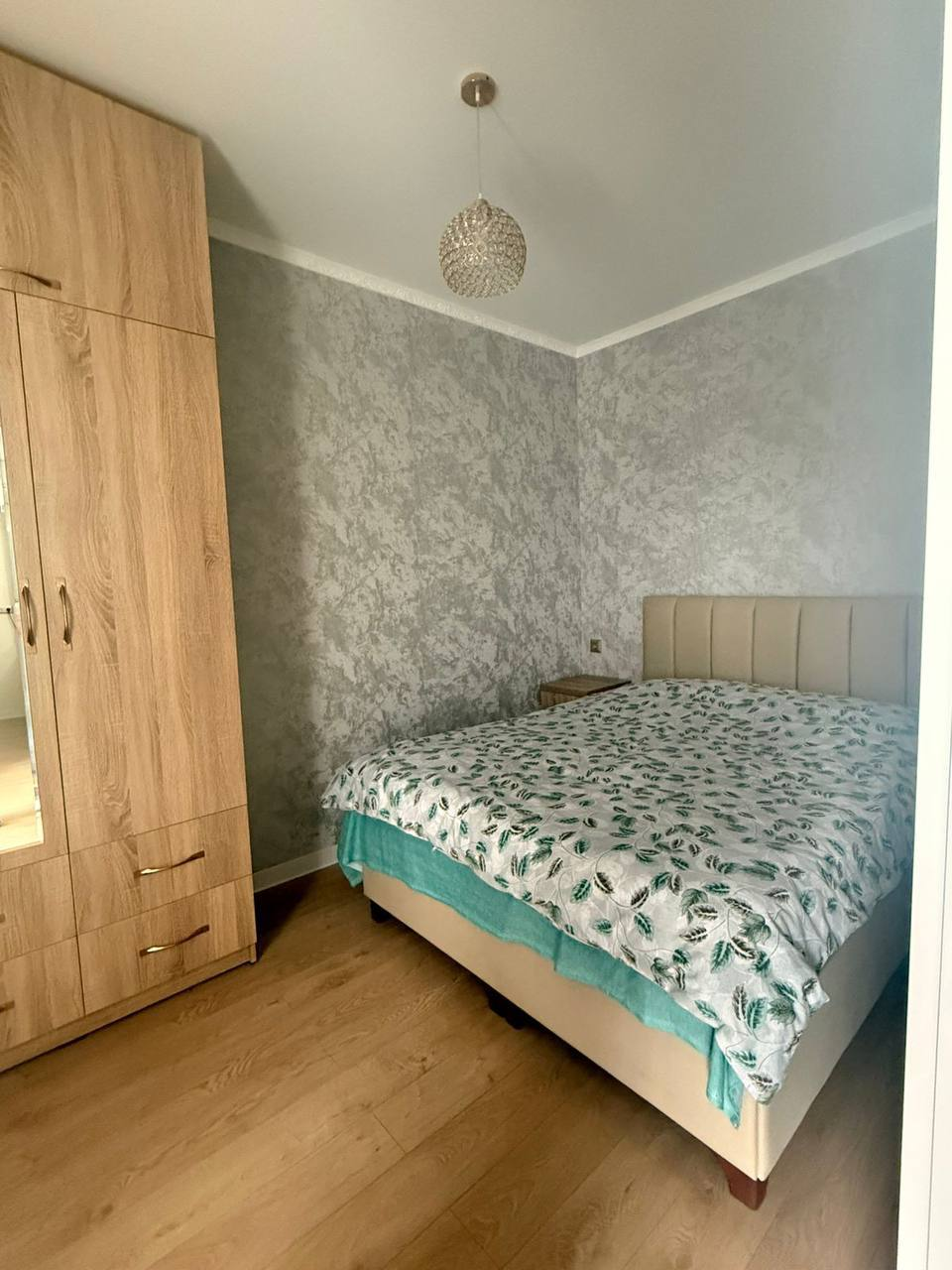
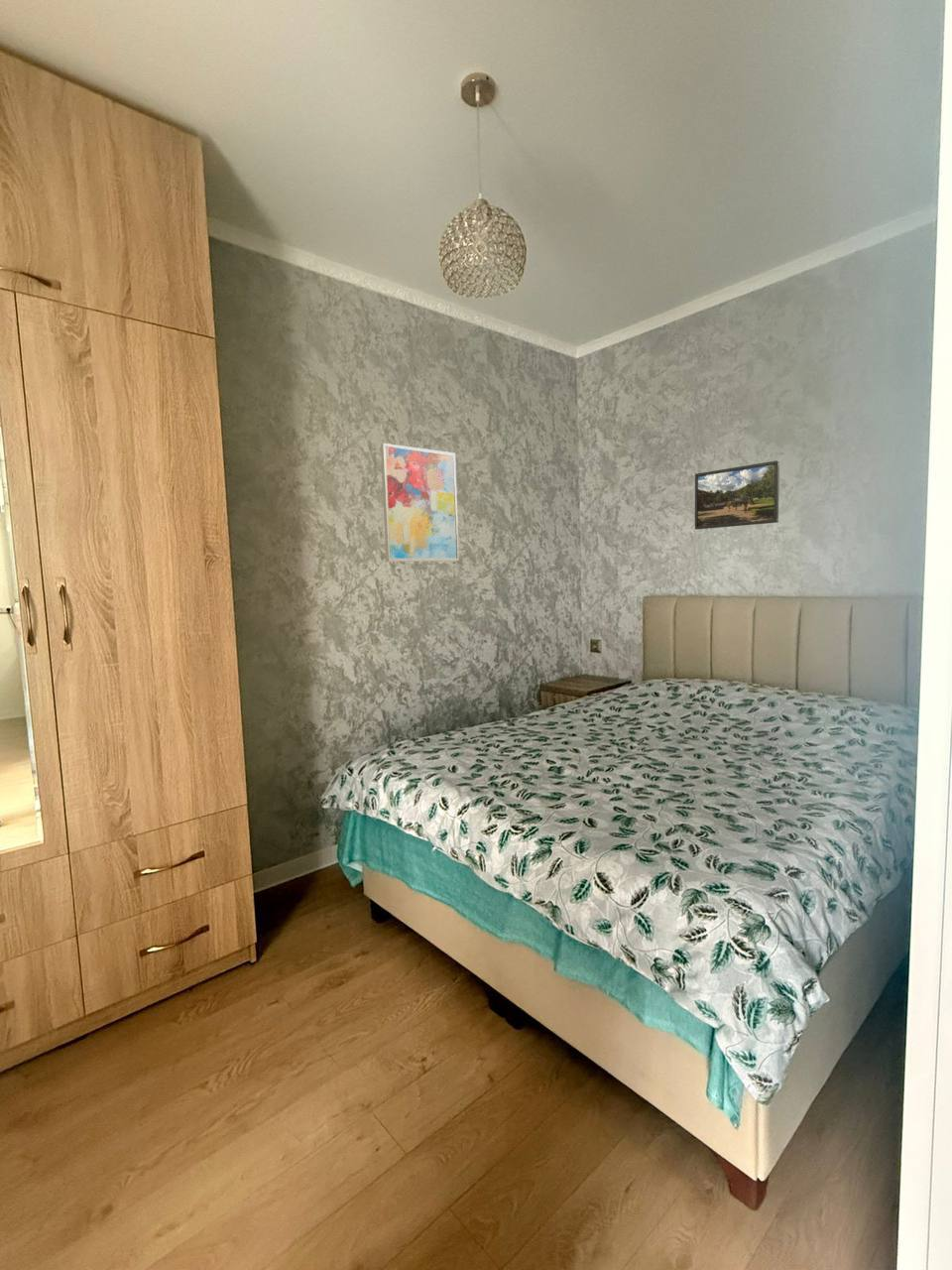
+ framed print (734, 496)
+ wall art (421, 505)
